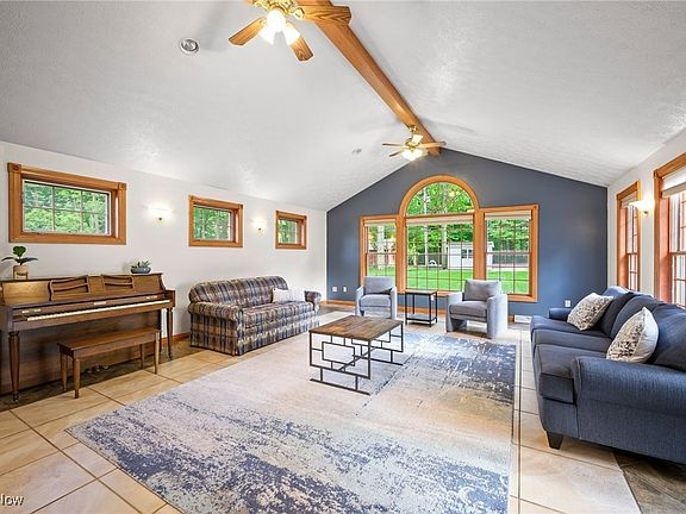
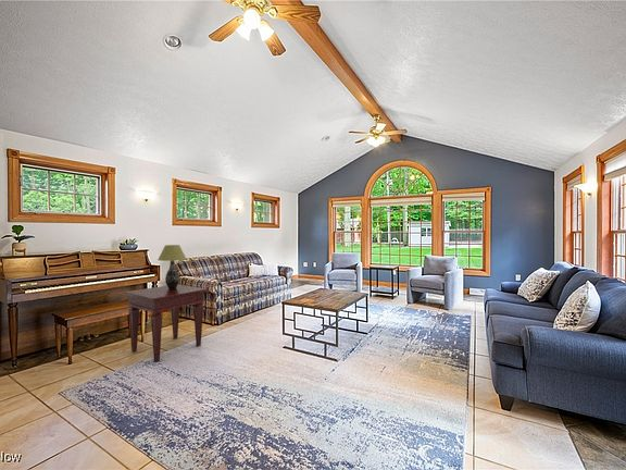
+ table lamp (172, 267)
+ side table (161, 319)
